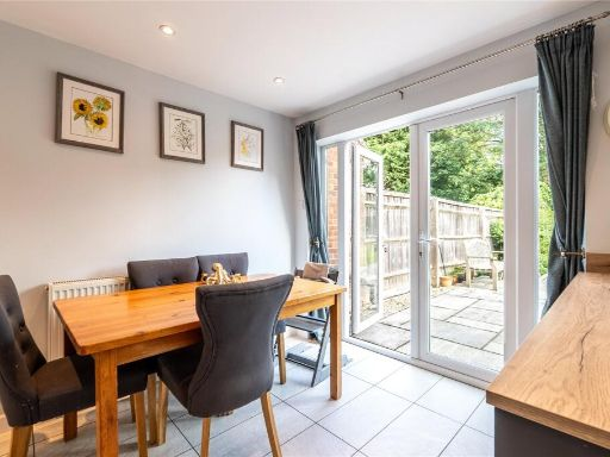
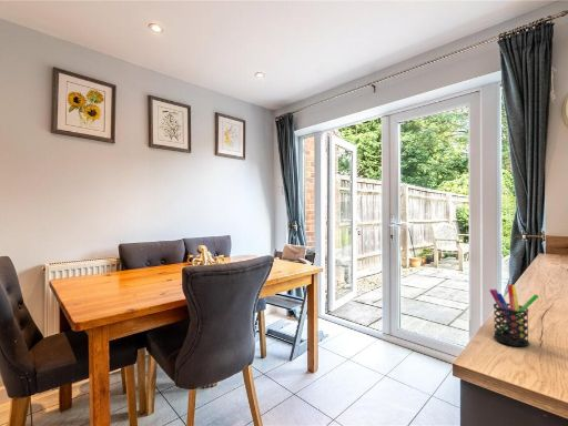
+ pen holder (514, 312)
